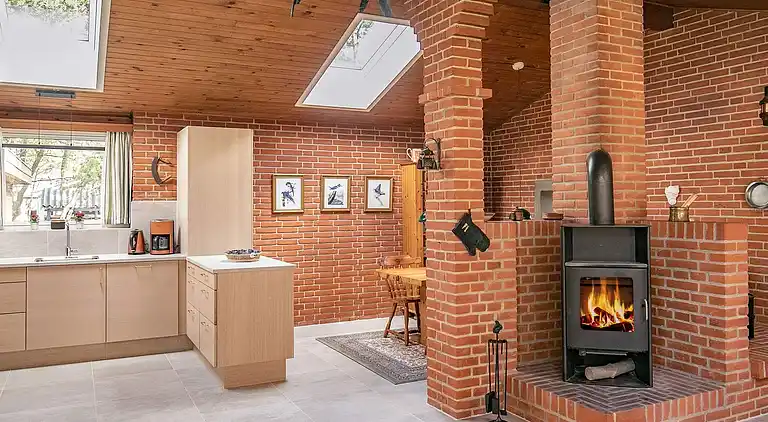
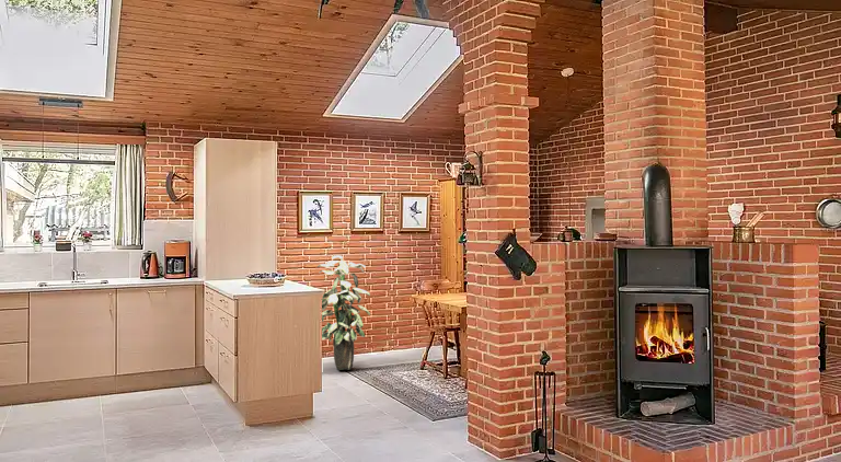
+ indoor plant (341, 312)
